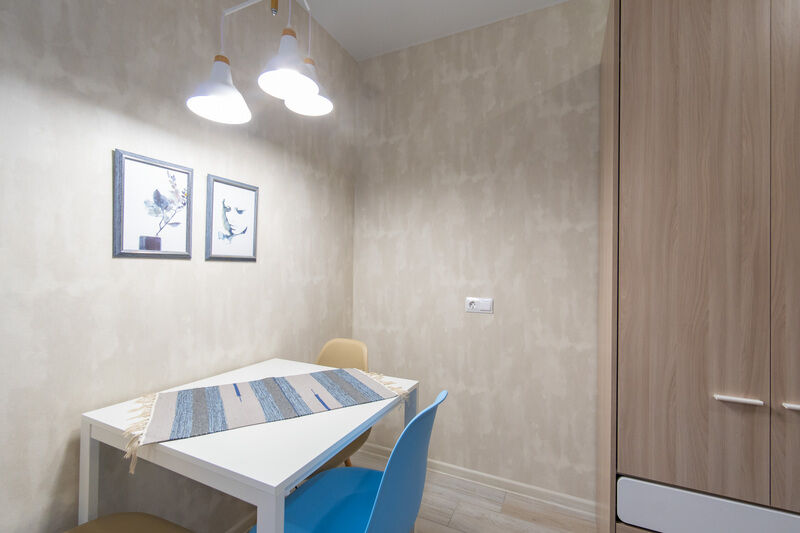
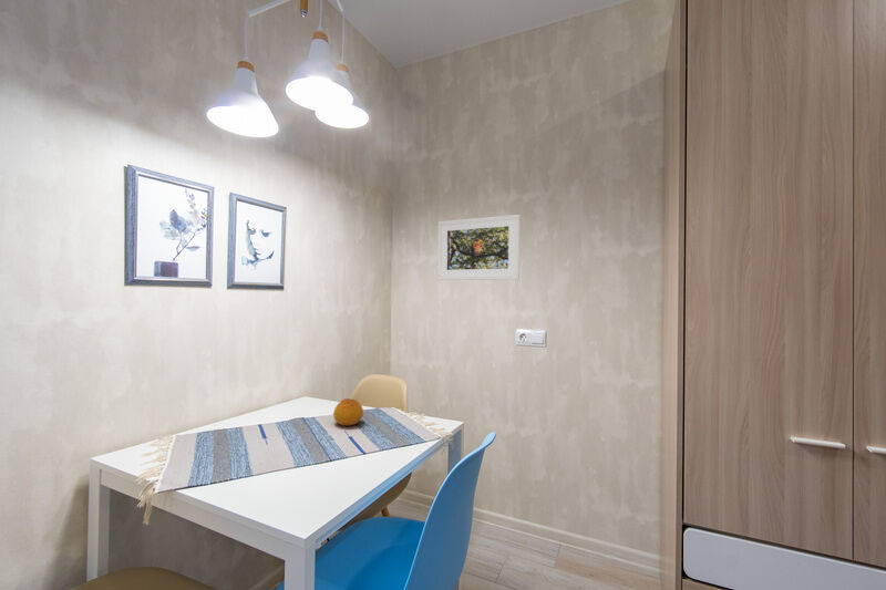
+ fruit (348, 411)
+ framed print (476, 248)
